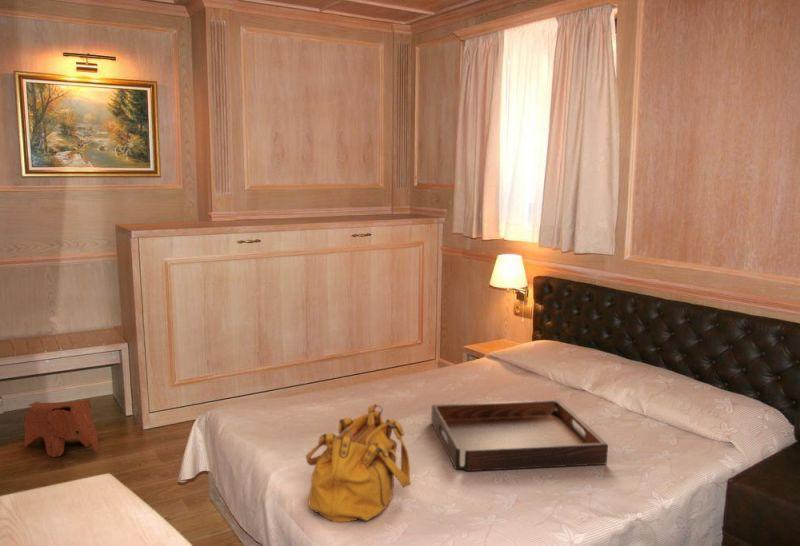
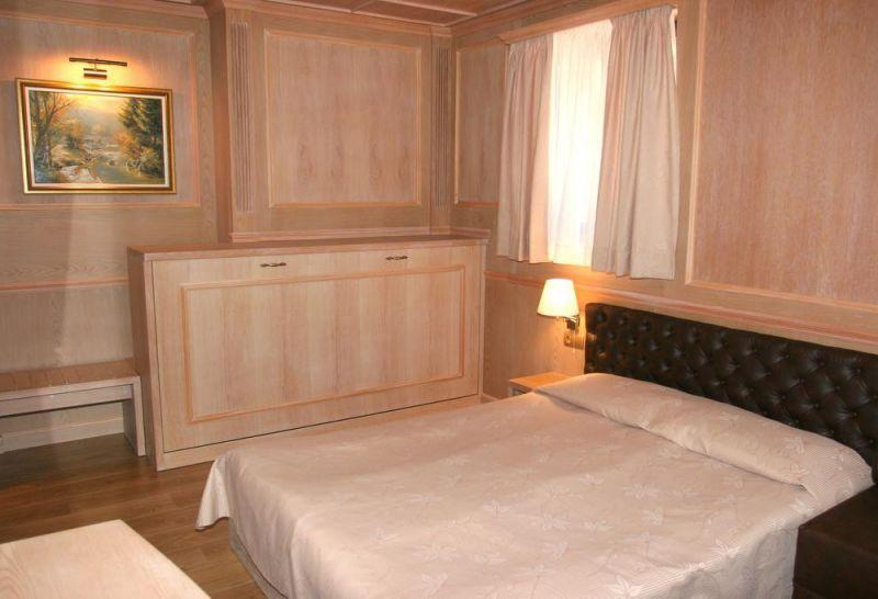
- handbag (355, 456)
- serving tray (512, 432)
- toy elephant (61, 423)
